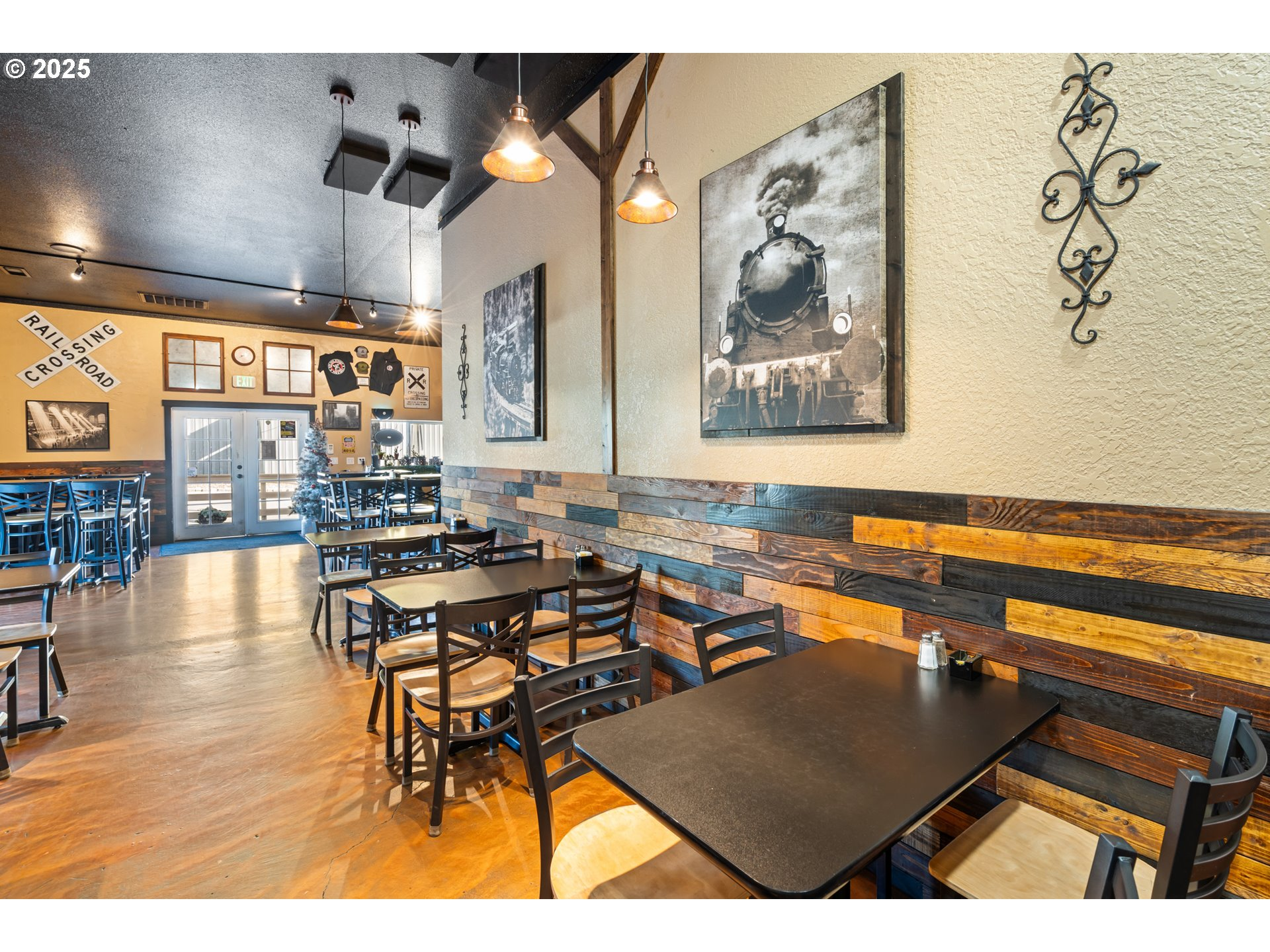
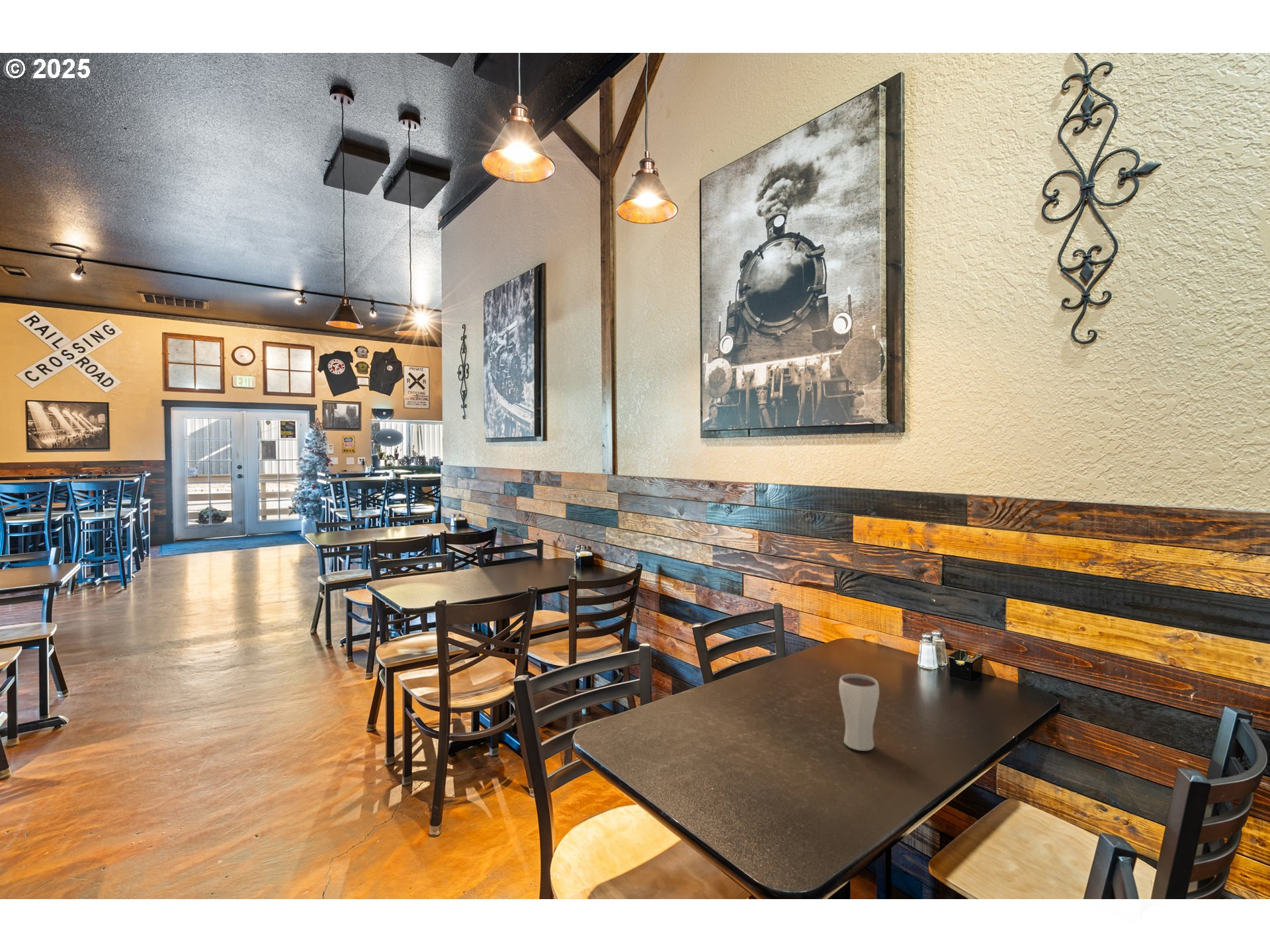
+ drinking glass (859, 713)
